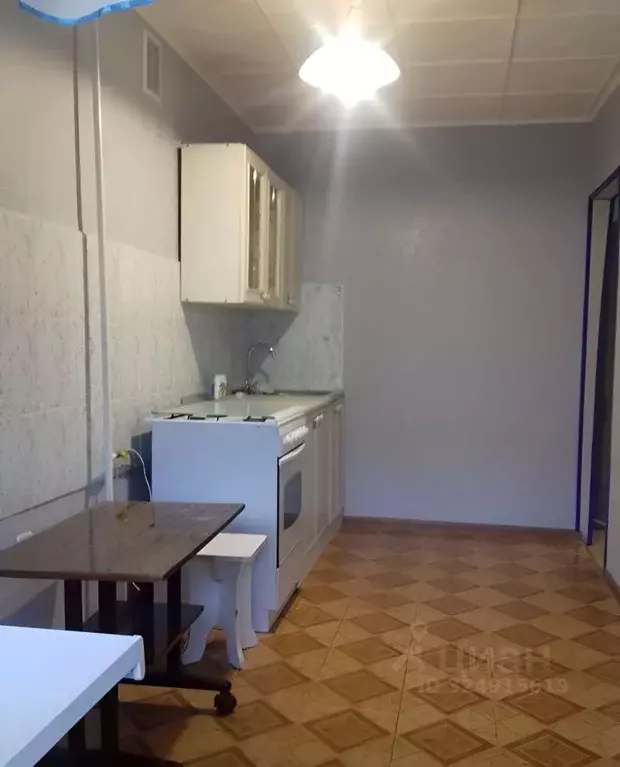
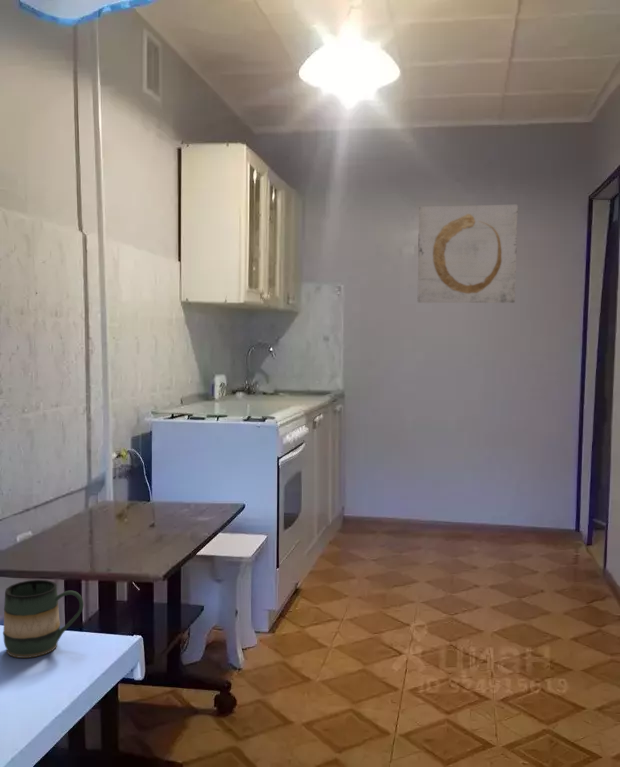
+ mug (43, 617)
+ wall art (466, 254)
